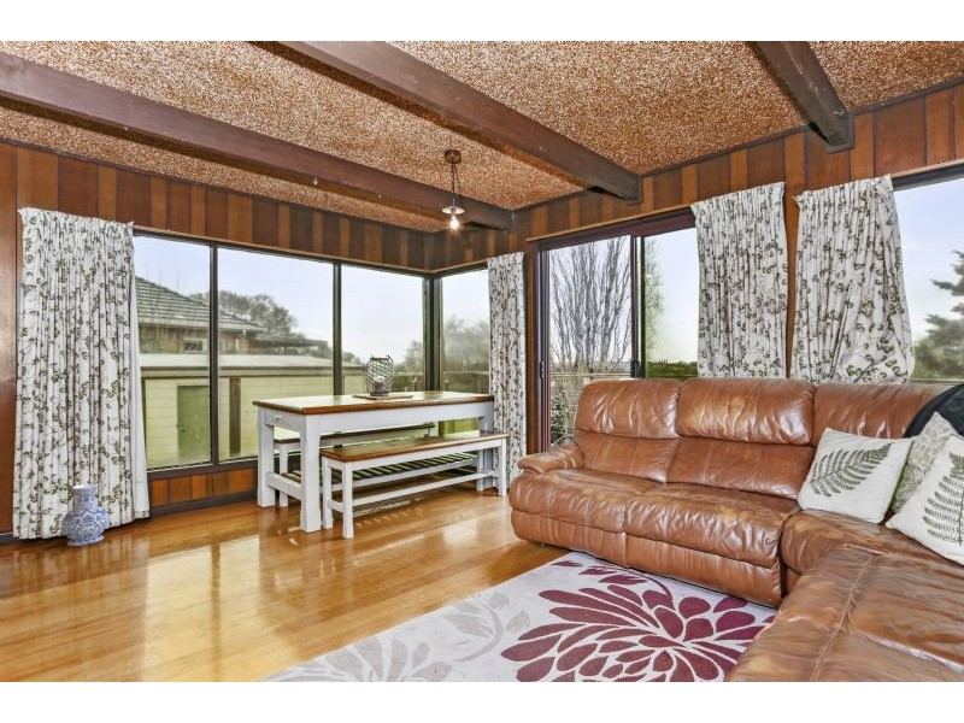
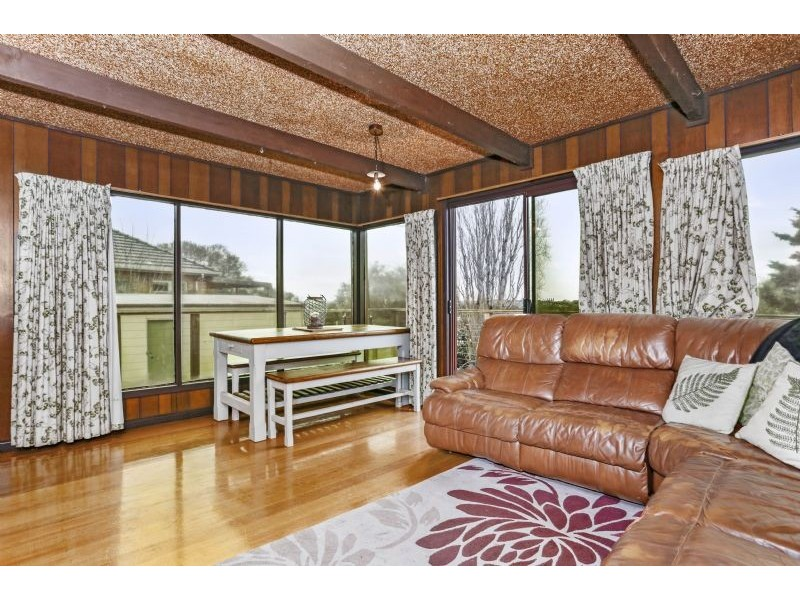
- vase (86, 512)
